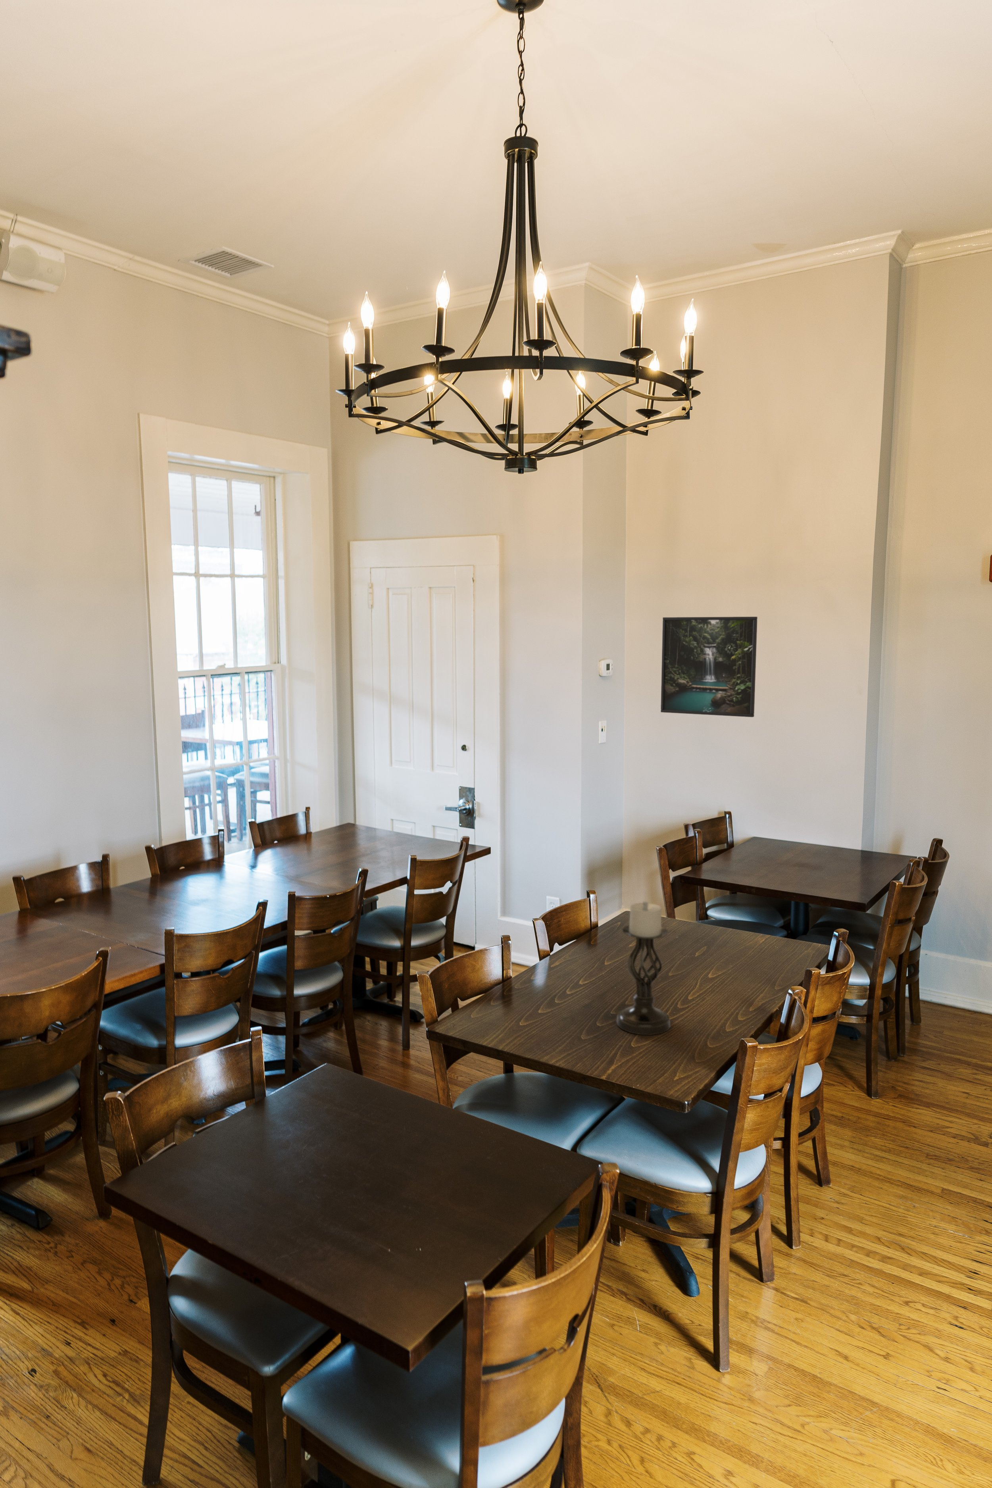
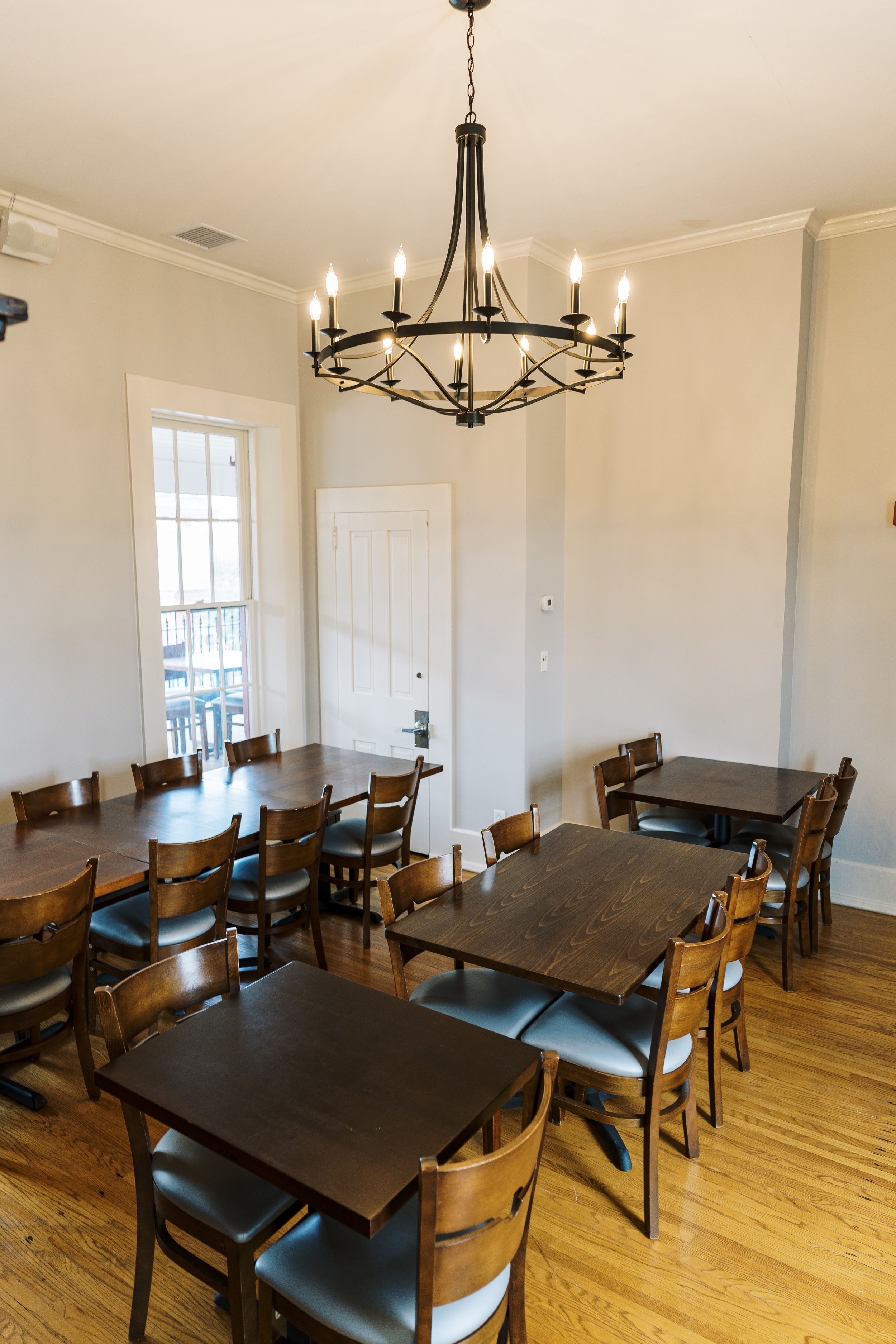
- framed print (707, 665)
- candle holder (644, 963)
